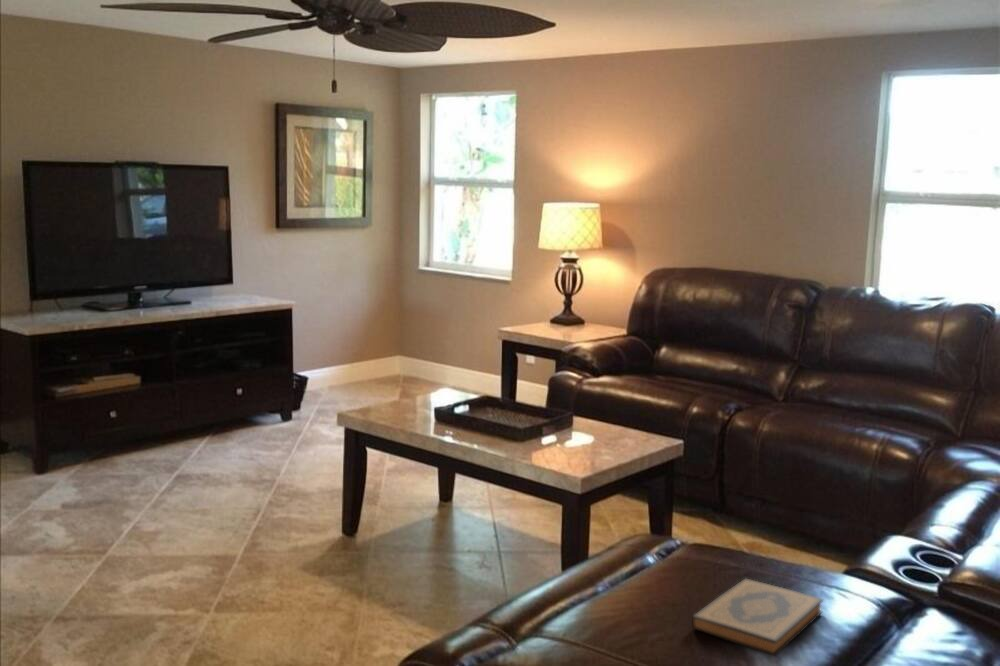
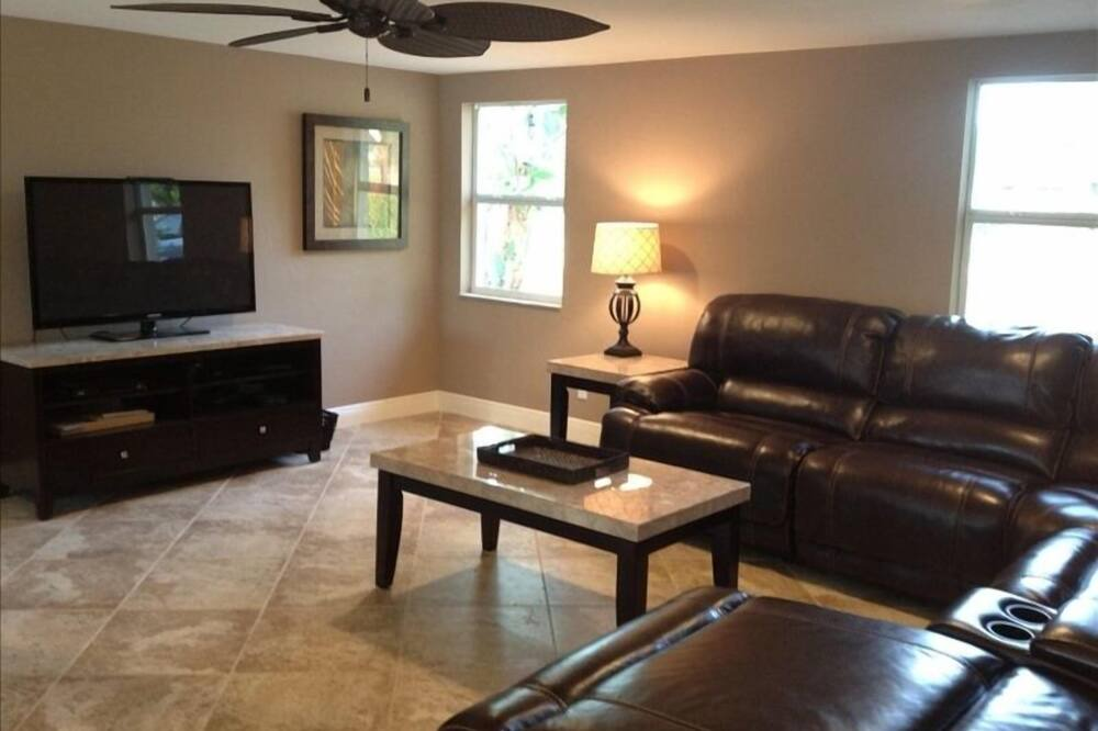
- hardback book (758, 613)
